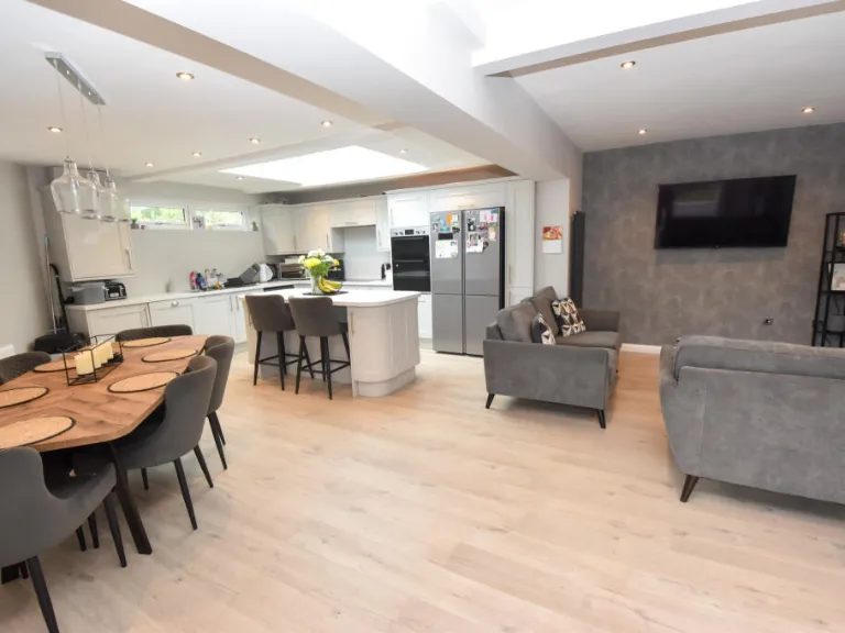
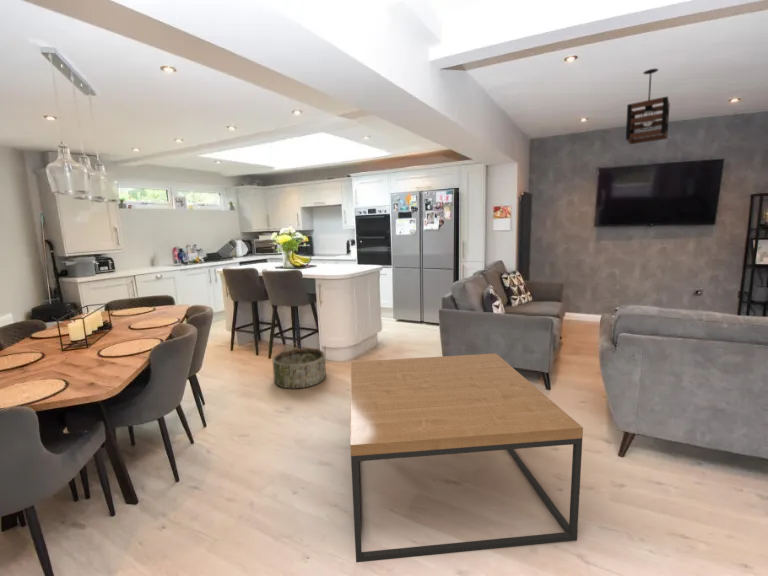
+ pendant light (648, 105)
+ basket (299, 363)
+ coffee table (442, 433)
